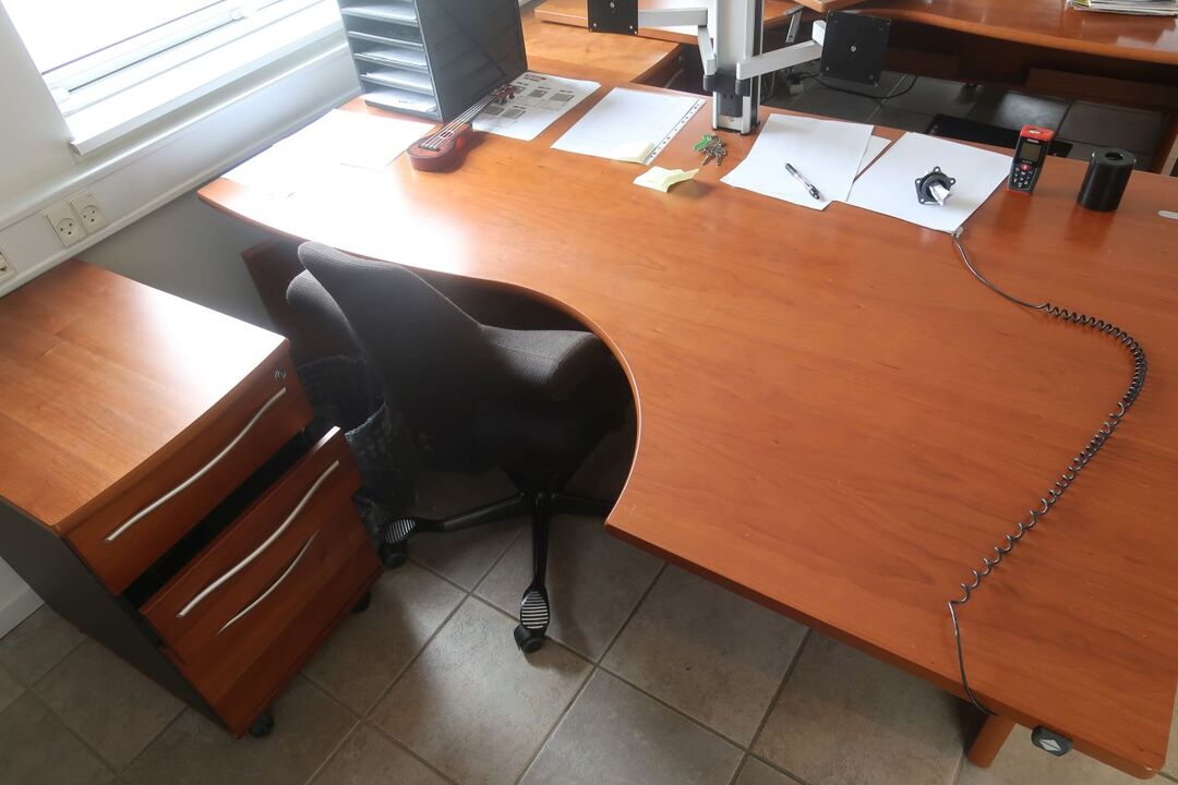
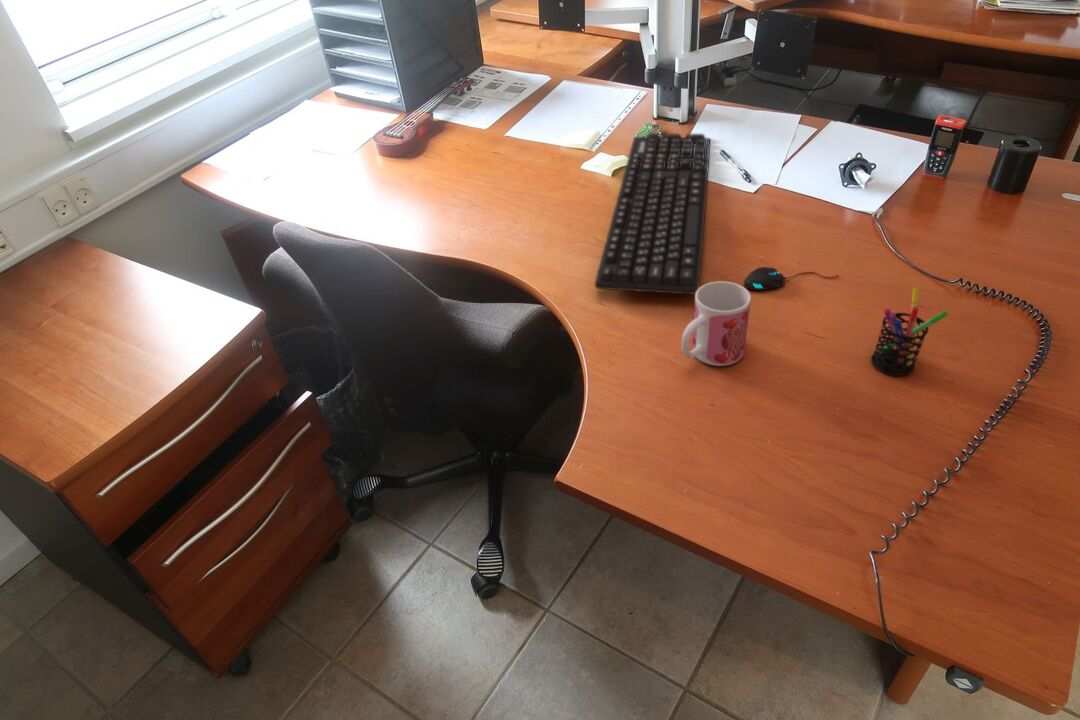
+ keyboard (660, 200)
+ mug (710, 328)
+ pen holder (909, 332)
+ mouse (790, 277)
